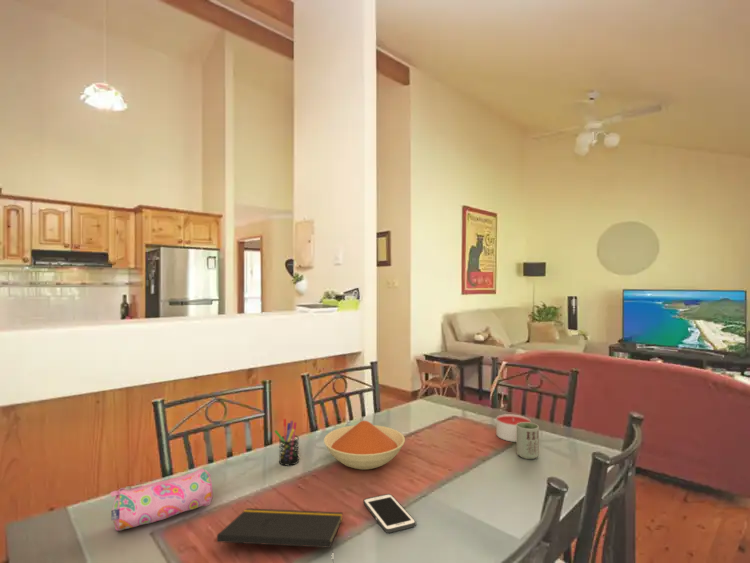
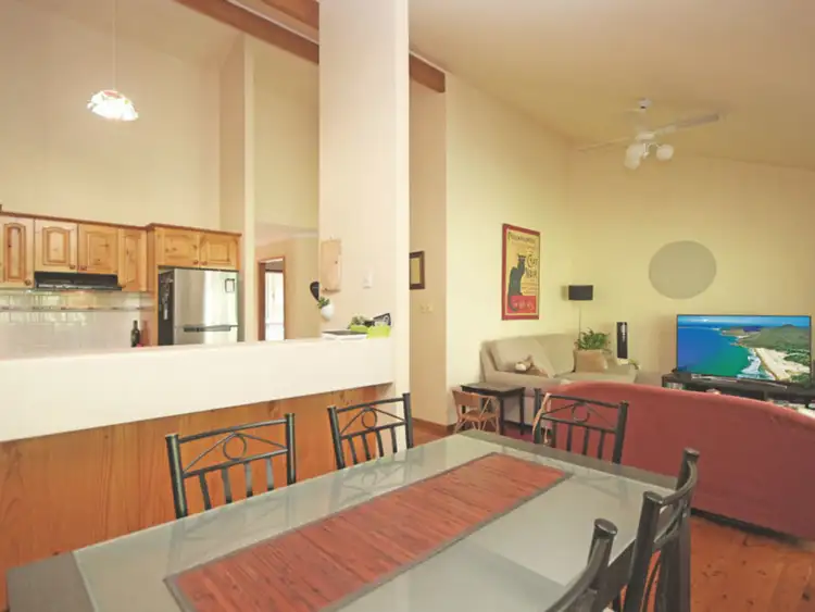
- bowl (364, 441)
- pen holder (286, 441)
- candle (513, 427)
- cell phone (388, 512)
- cup (527, 440)
- notepad (284, 526)
- pencil case (163, 497)
